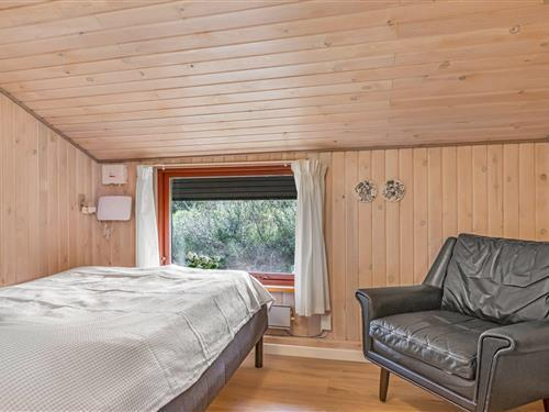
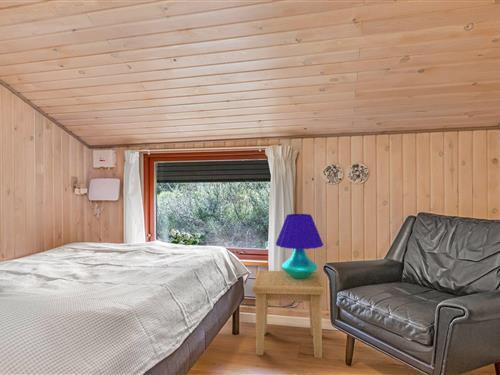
+ side table (288, 300)
+ table lamp (299, 245)
